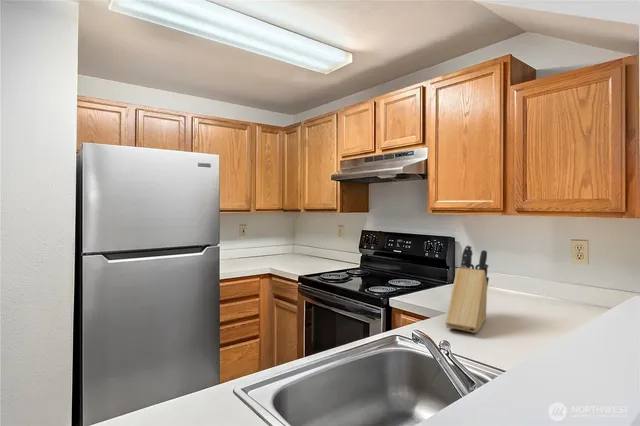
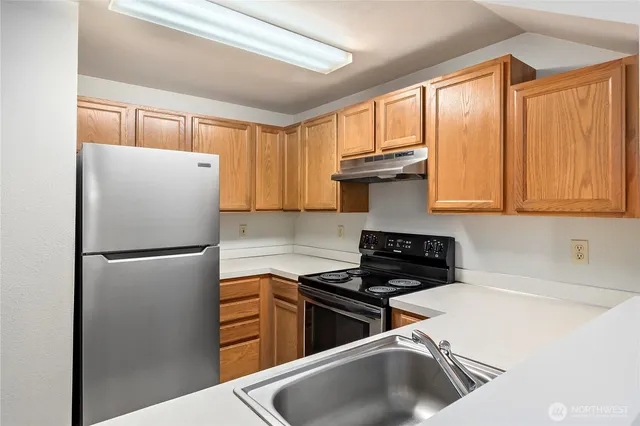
- knife block (469, 284)
